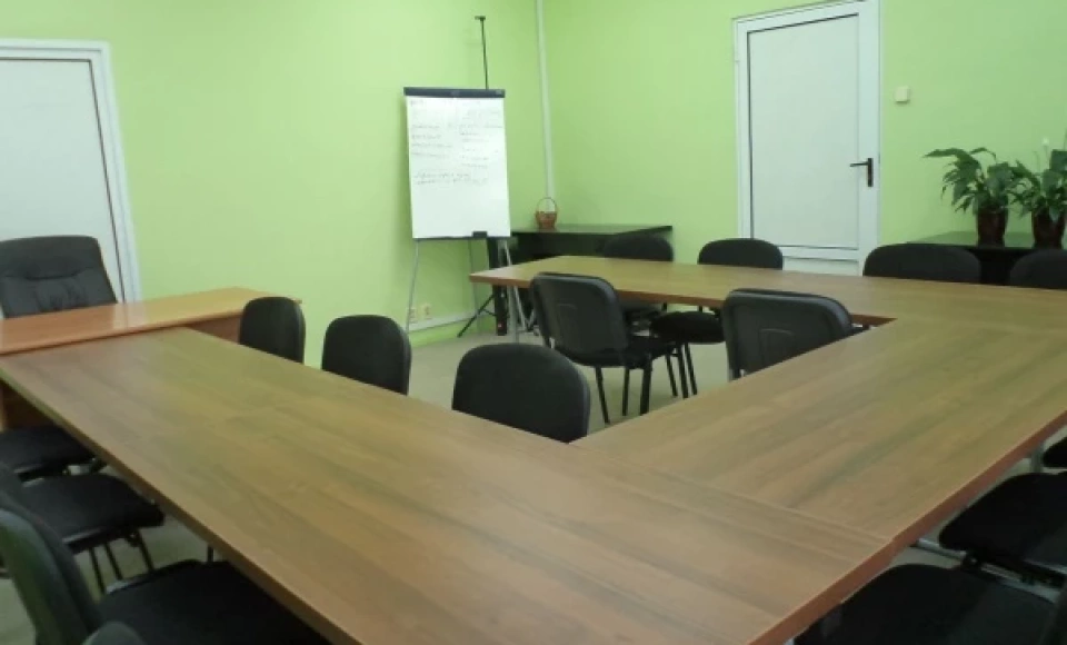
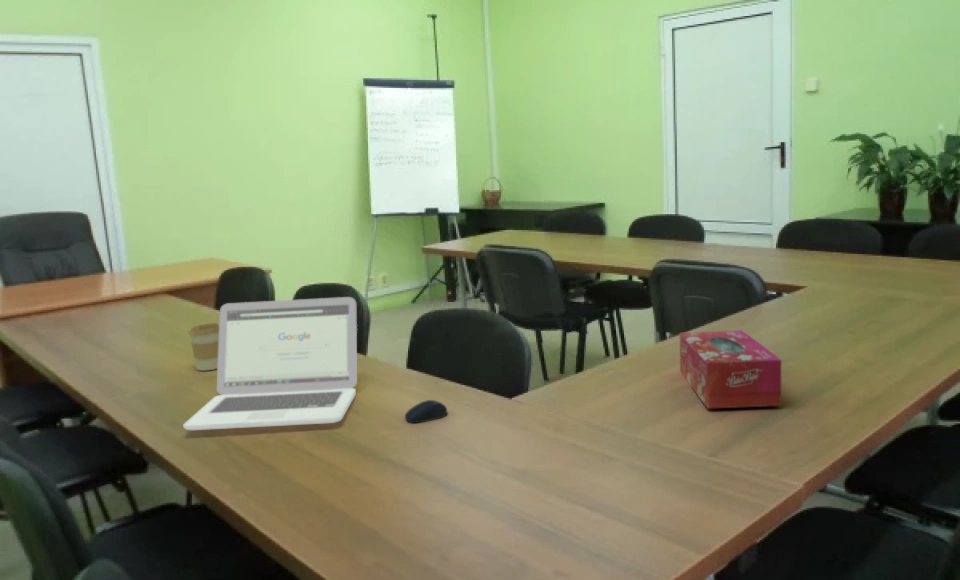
+ computer mouse (425, 409)
+ laptop (275, 360)
+ coffee cup (207, 345)
+ tissue box (726, 366)
